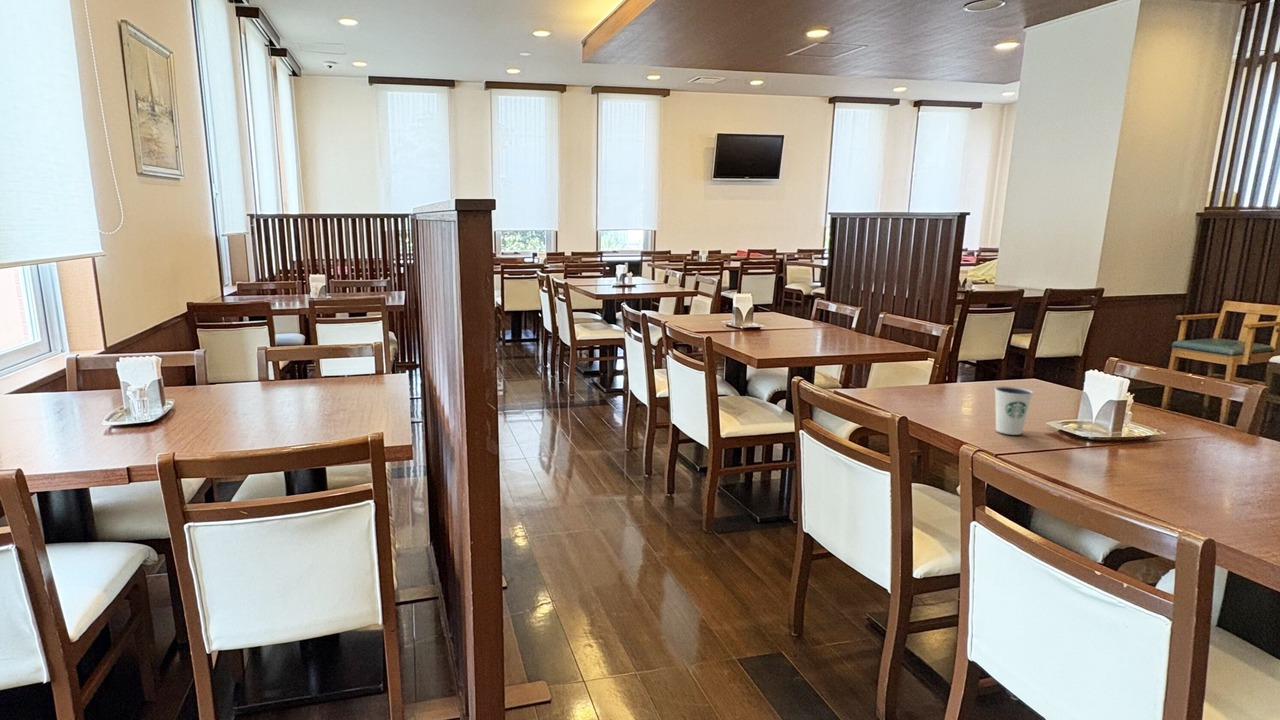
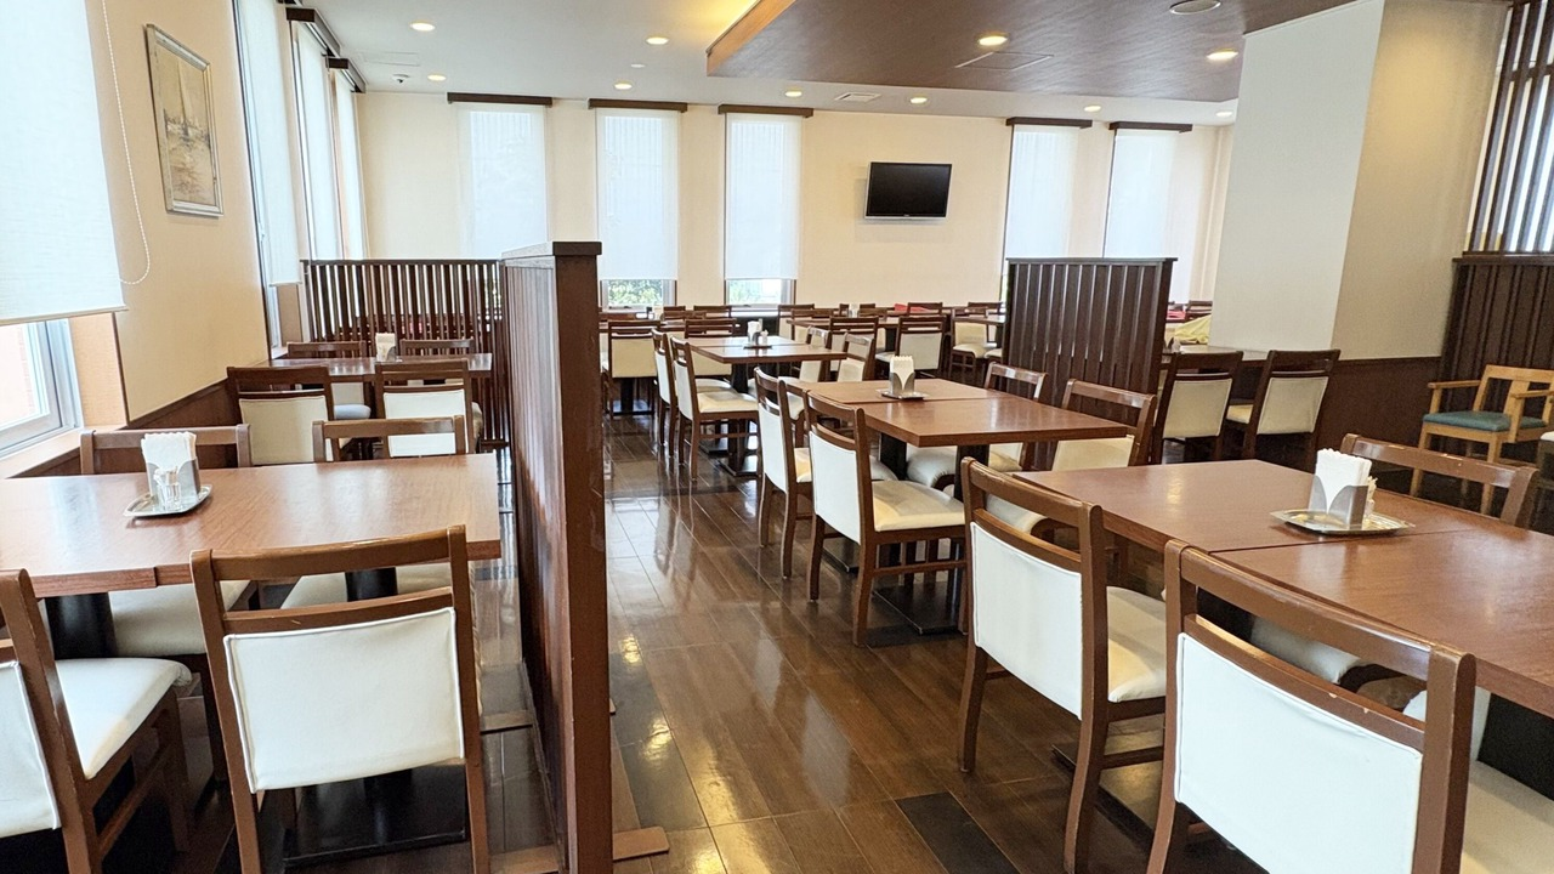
- dixie cup (1011, 411)
